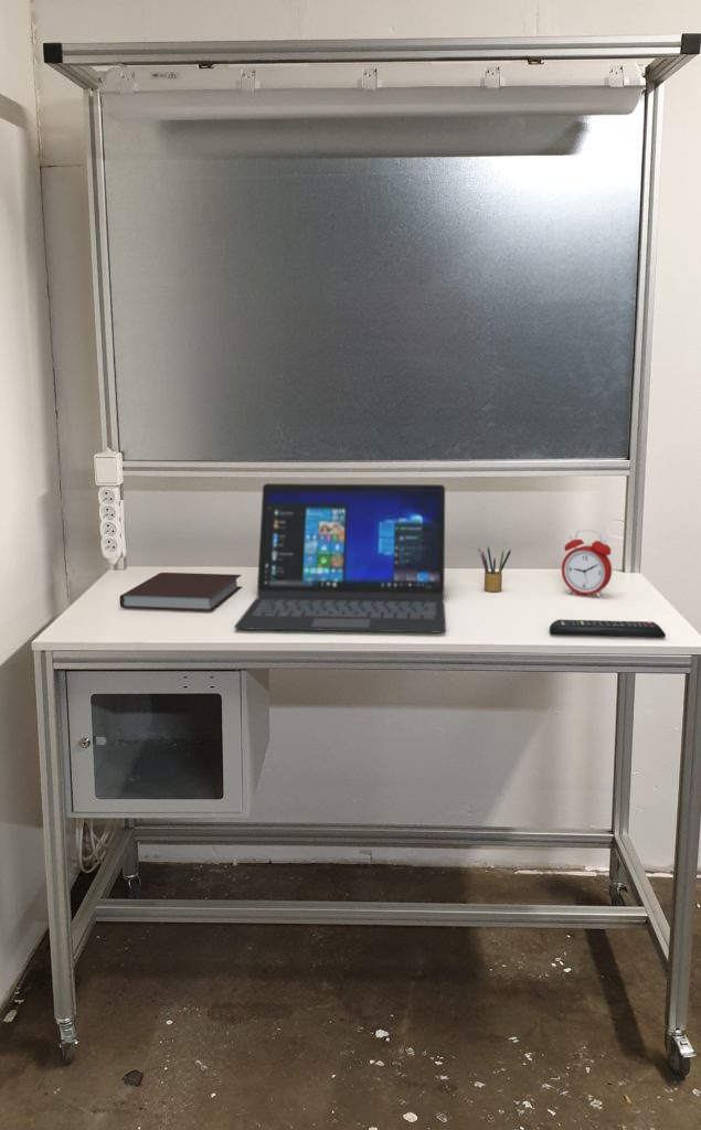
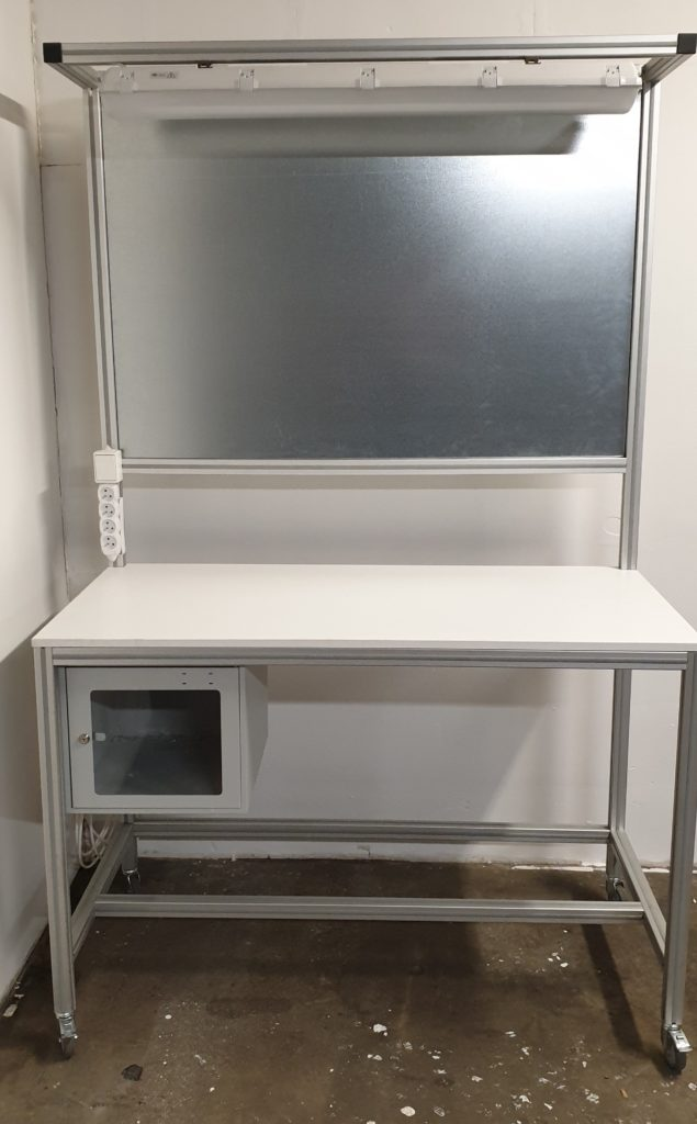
- alarm clock (586, 562)
- remote control (606, 628)
- laptop (347, 552)
- pencil box (493, 568)
- notebook (183, 590)
